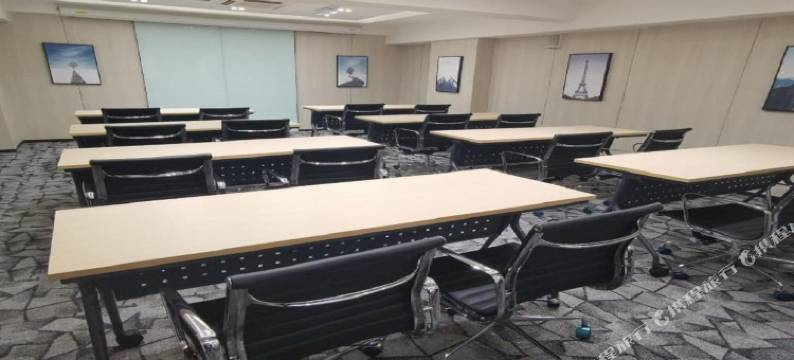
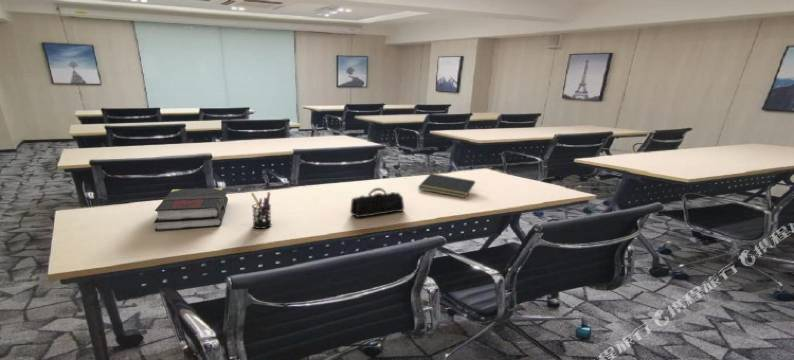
+ notepad (446, 184)
+ pen holder (263, 207)
+ book (194, 206)
+ pencil case (378, 199)
